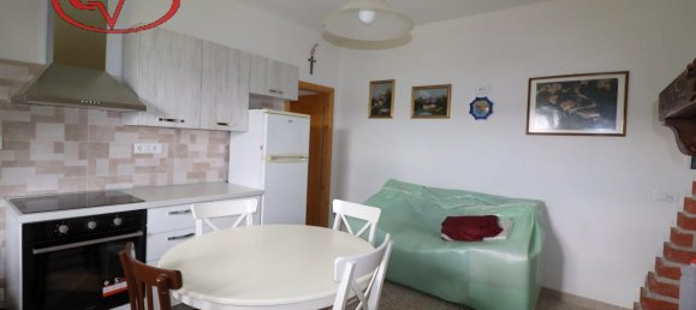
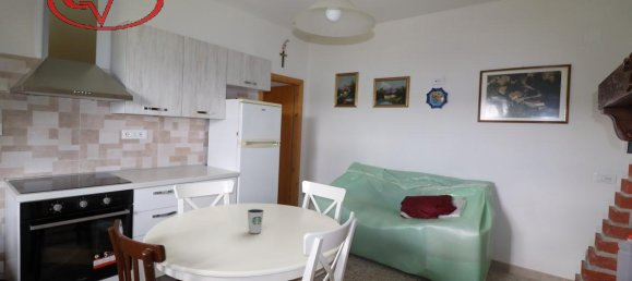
+ dixie cup (254, 221)
